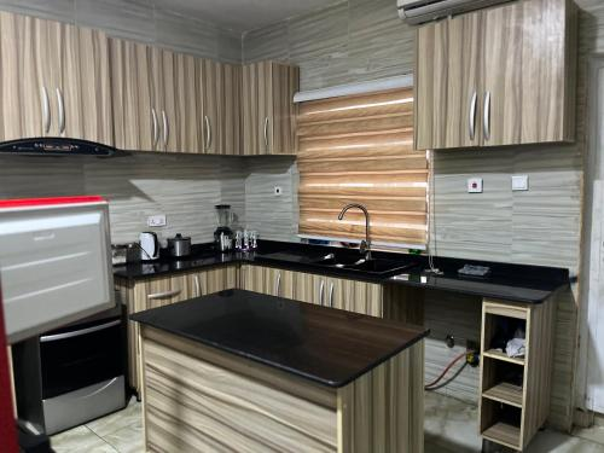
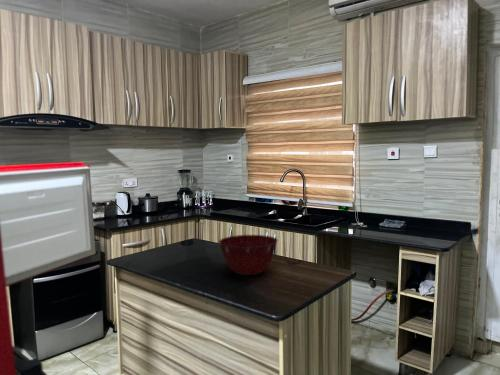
+ mixing bowl (248, 255)
